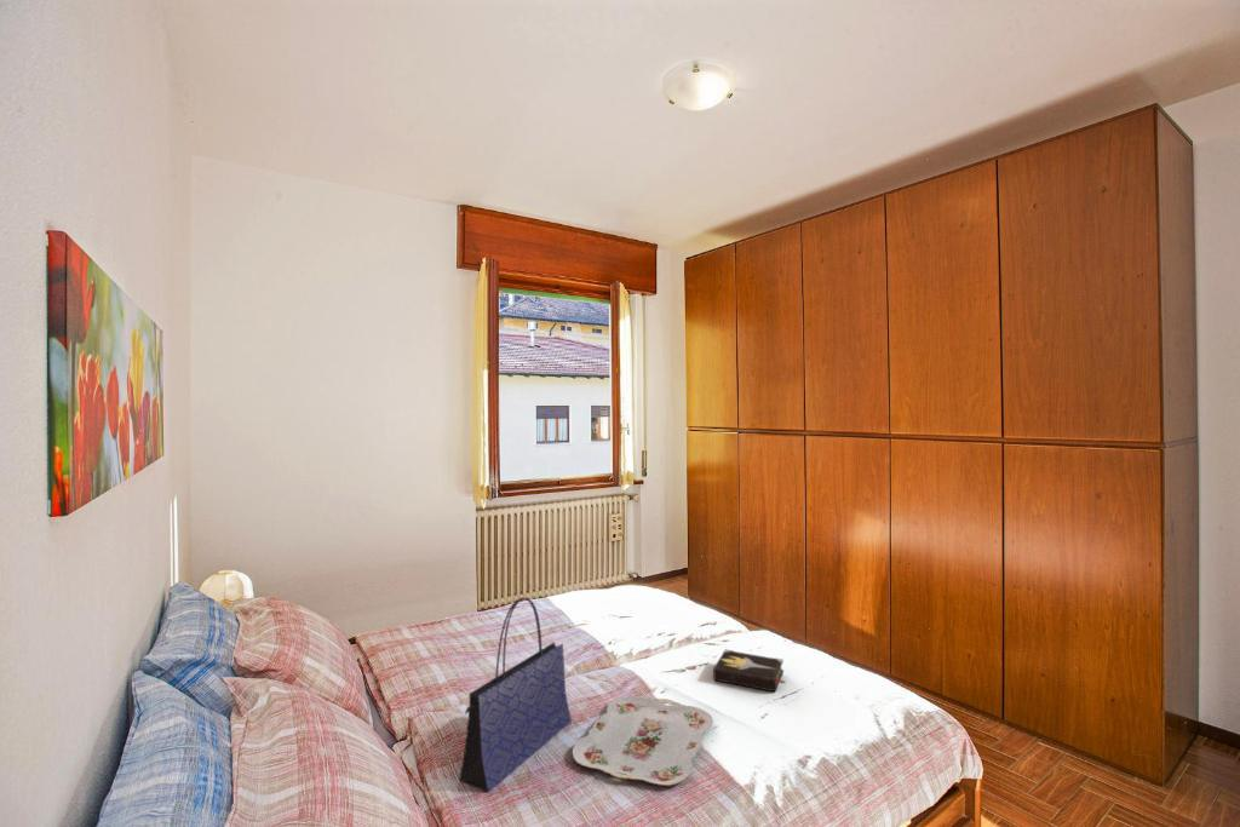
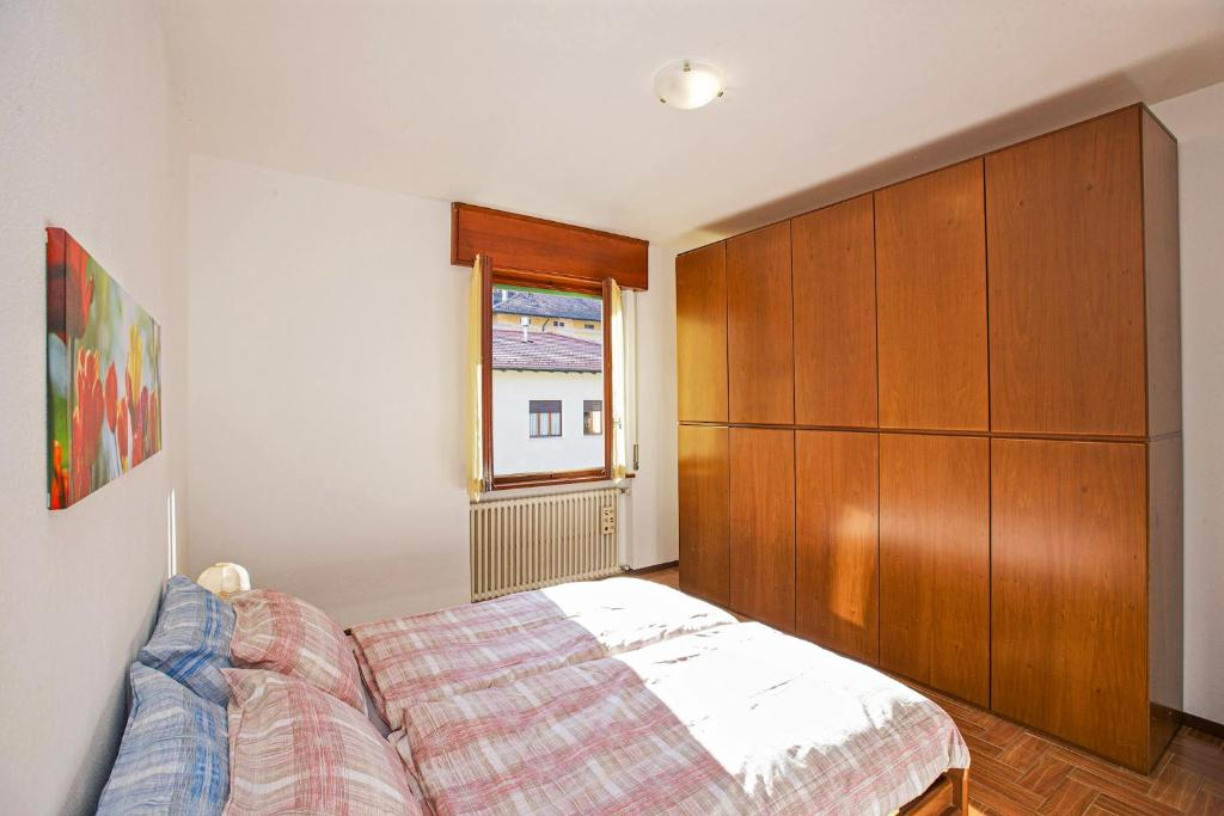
- hardback book (748, 668)
- tote bag (515, 676)
- serving tray (645, 736)
